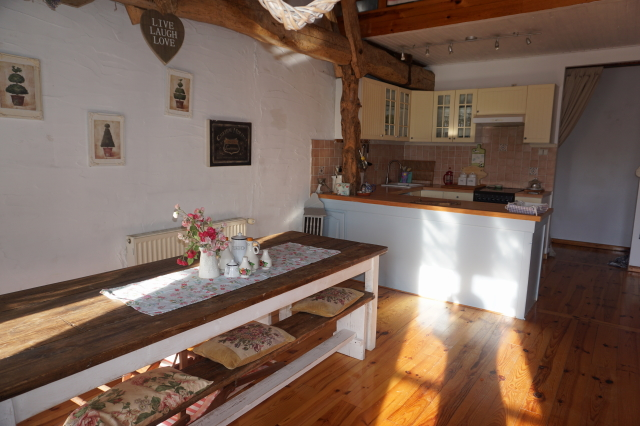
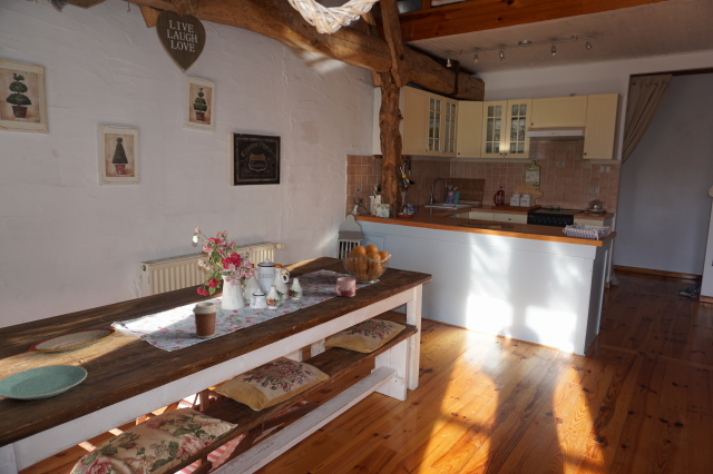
+ fruit basket (365, 263)
+ plate (42, 383)
+ mug (343, 287)
+ coffee cup (205, 319)
+ plate (75, 342)
